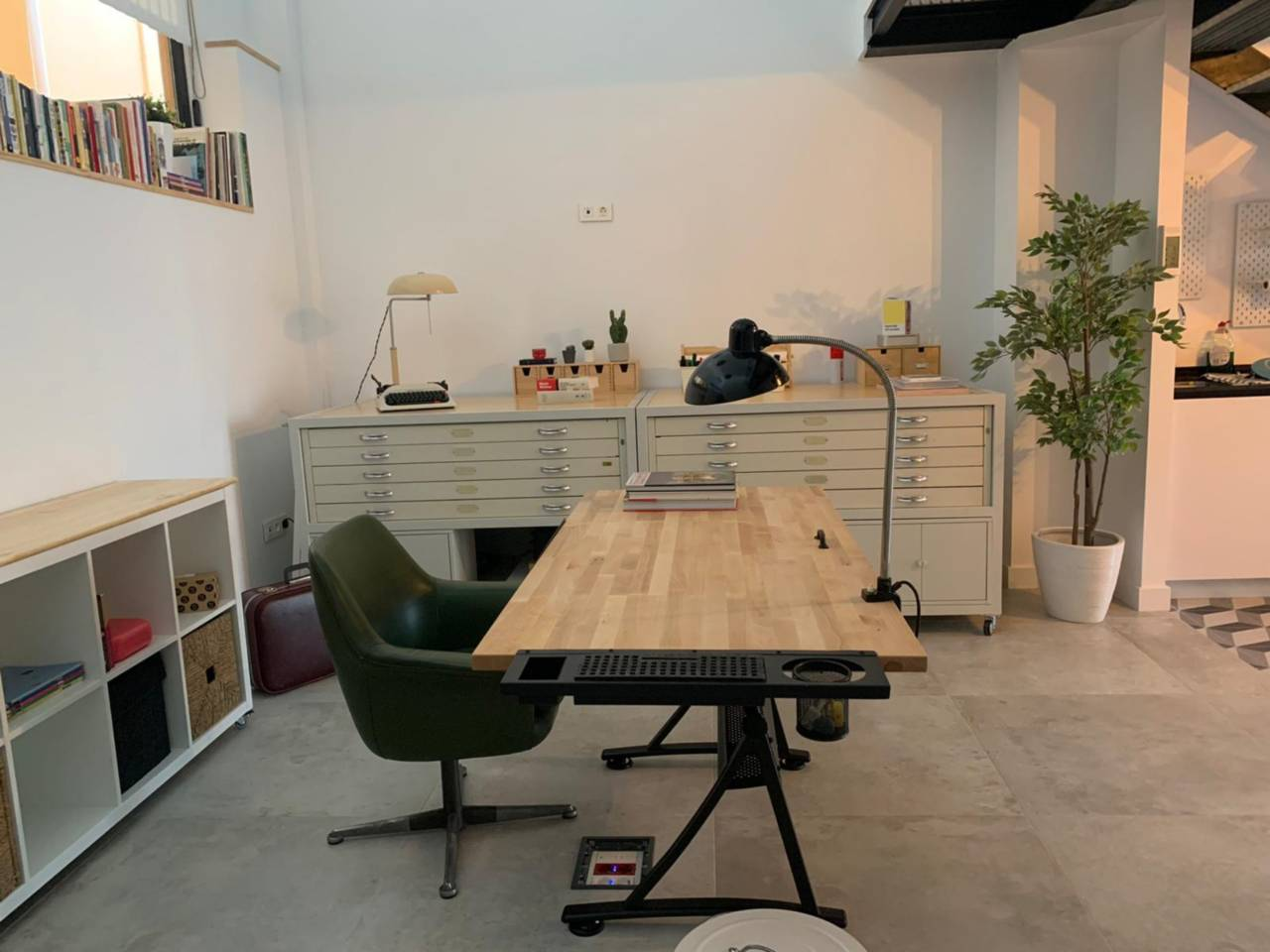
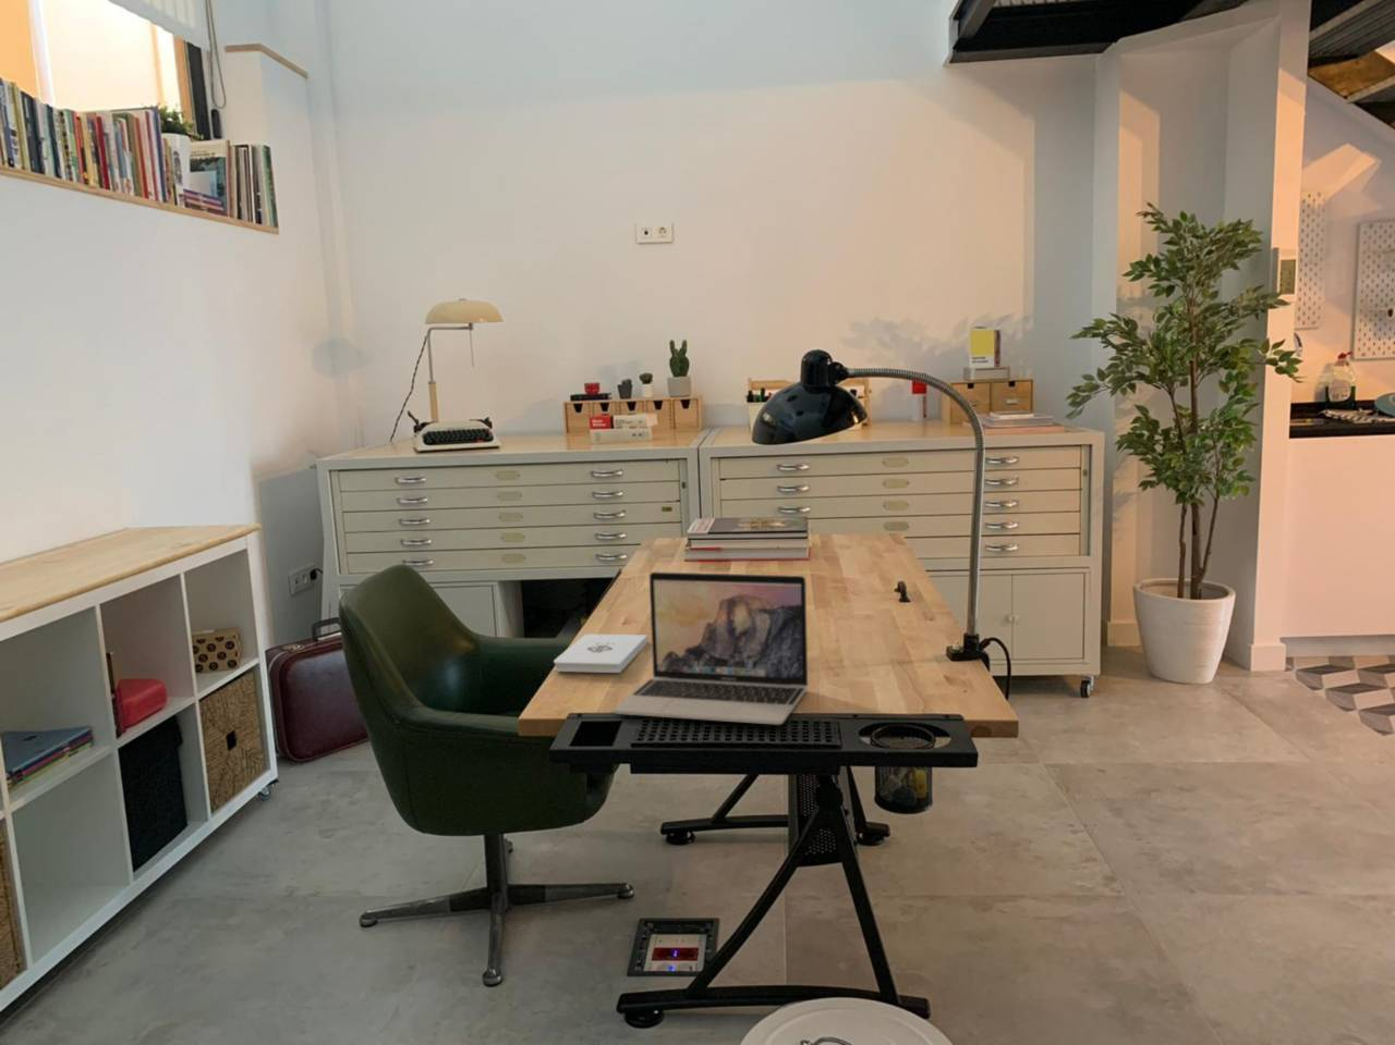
+ notepad (602, 652)
+ laptop (711, 643)
